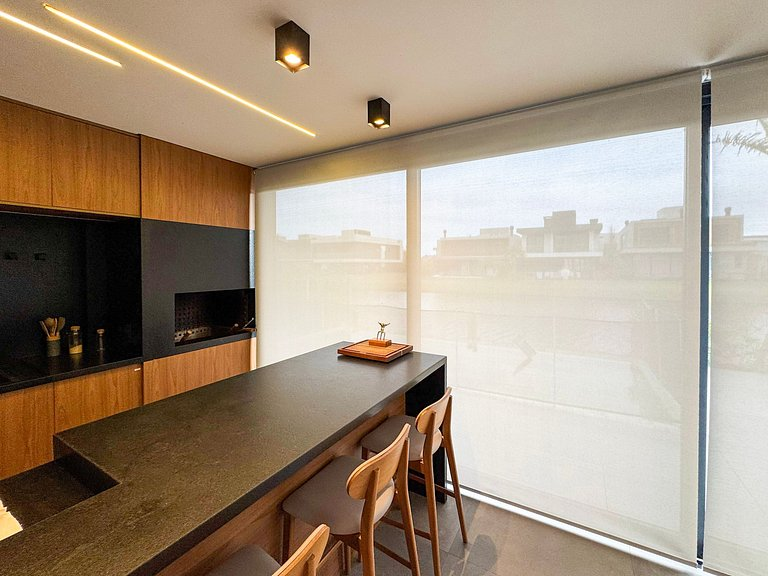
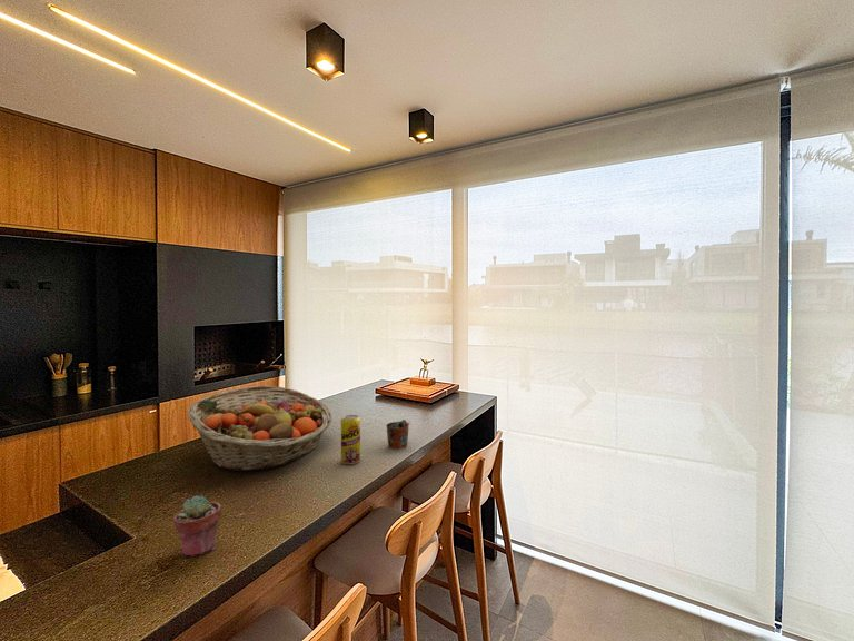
+ potted succulent (198, 522)
+ beverage can (350, 438)
+ mug (399, 433)
+ fruit basket (266, 422)
